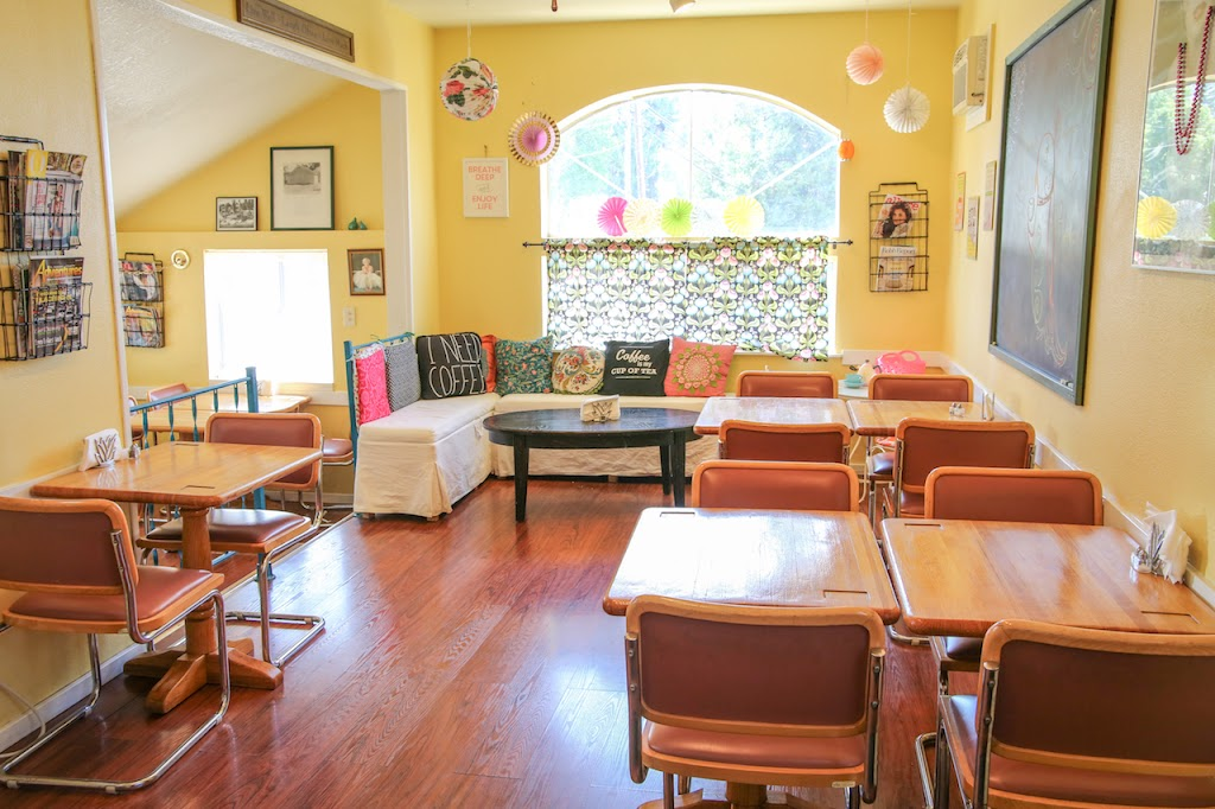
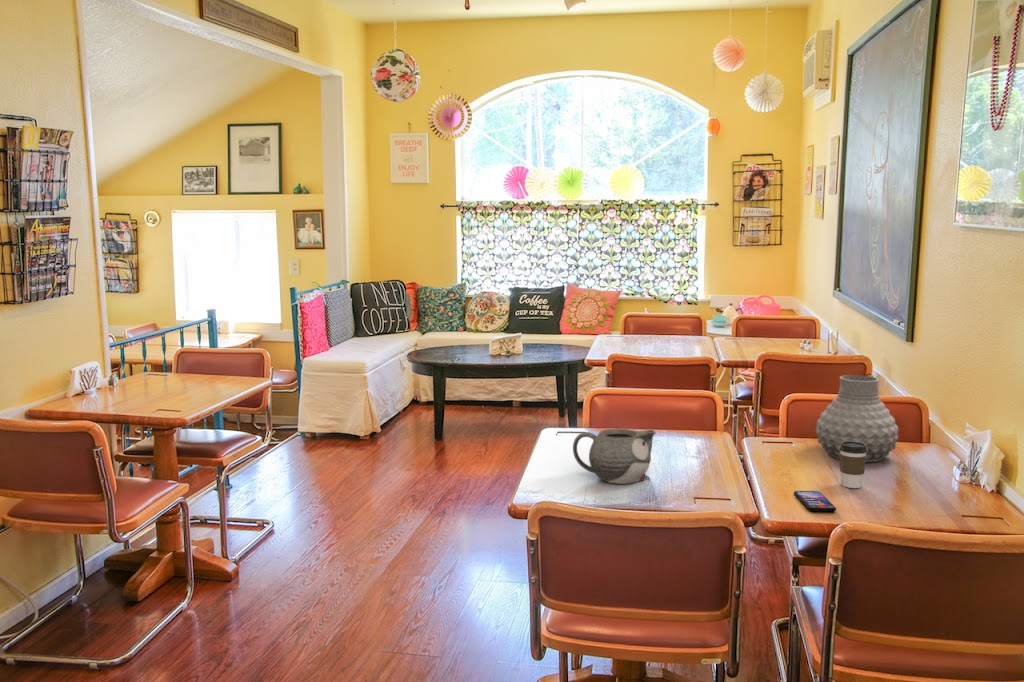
+ coffee cup (852, 464)
+ vase (857, 416)
+ smartphone (814, 500)
+ teapot (613, 453)
